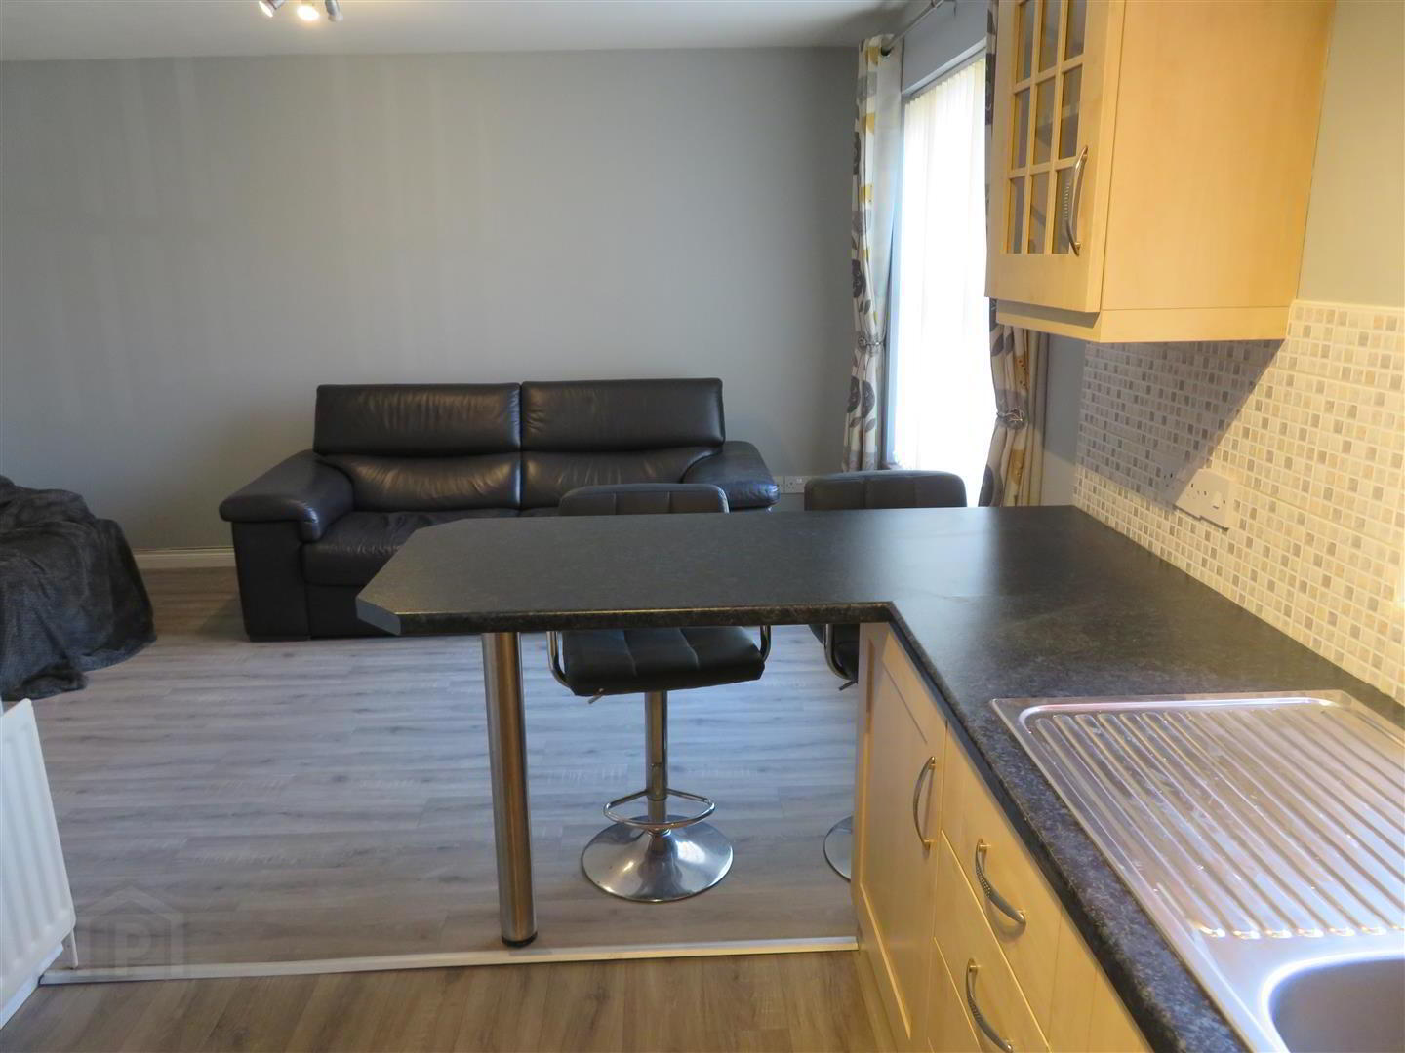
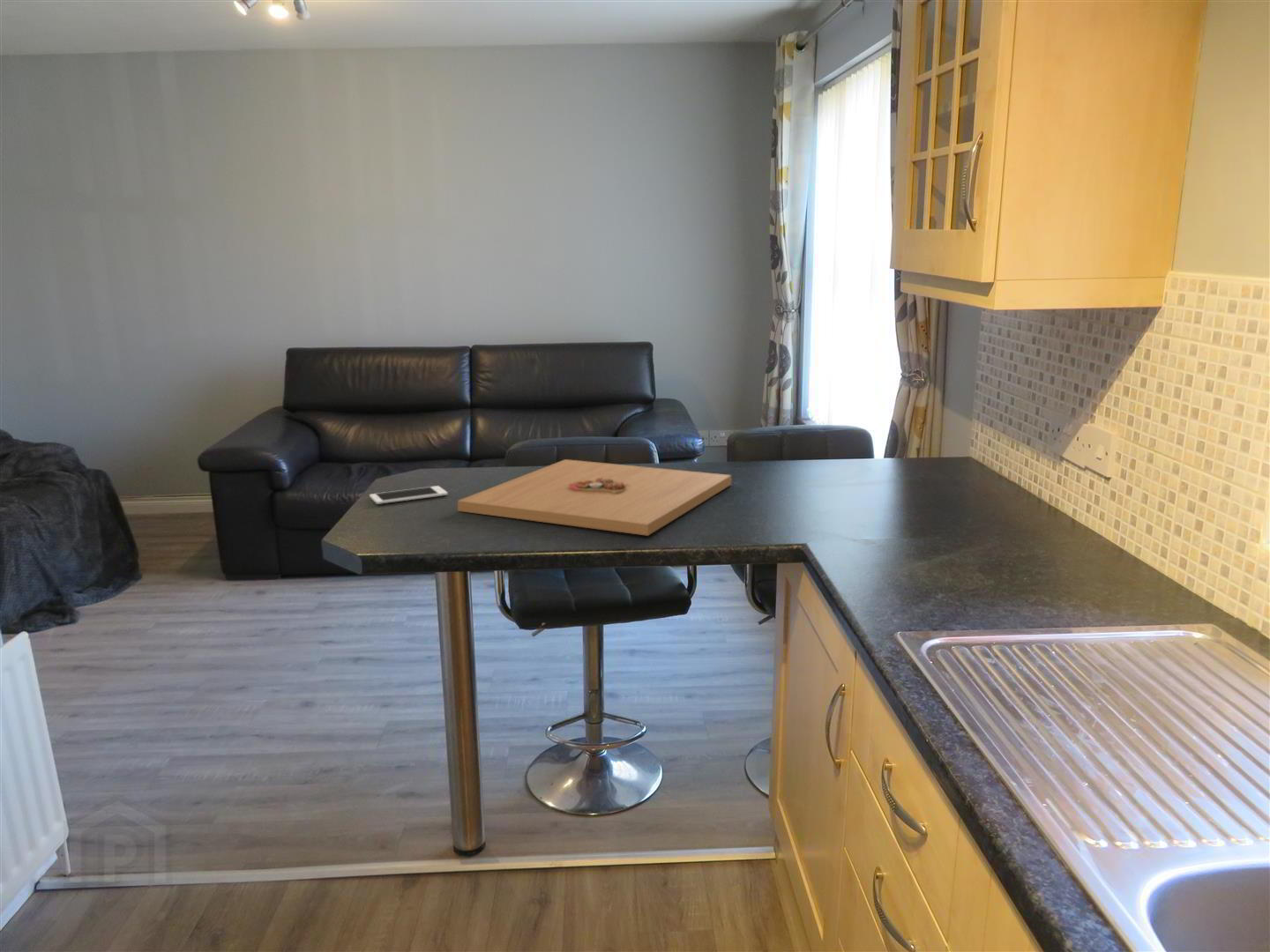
+ platter (601, 488)
+ cell phone (408, 495)
